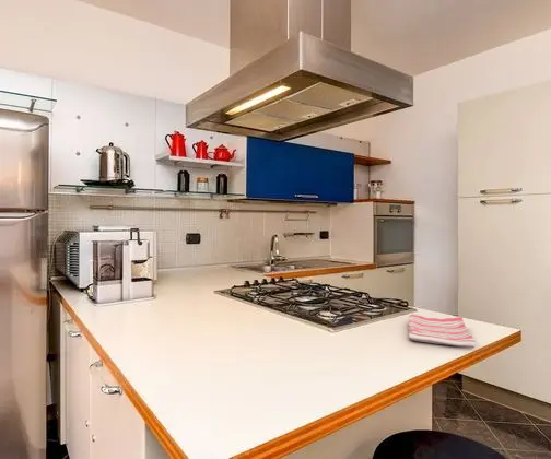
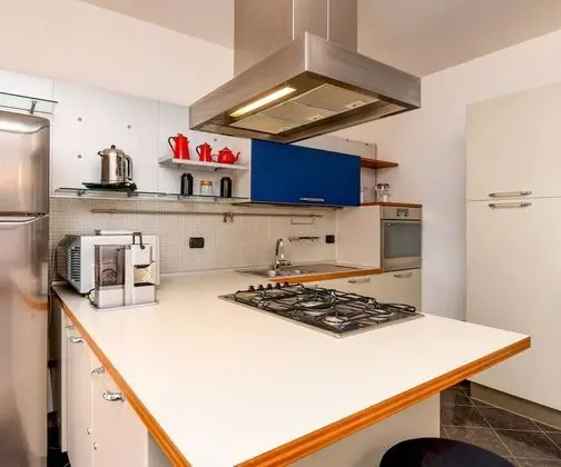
- dish towel (437, 328)
